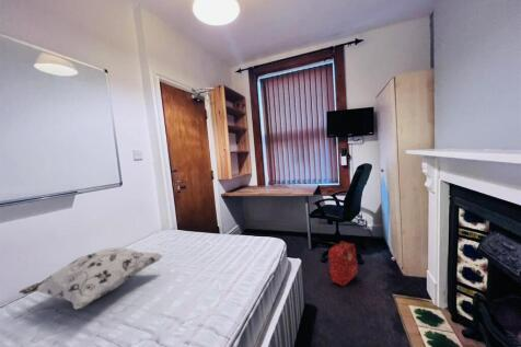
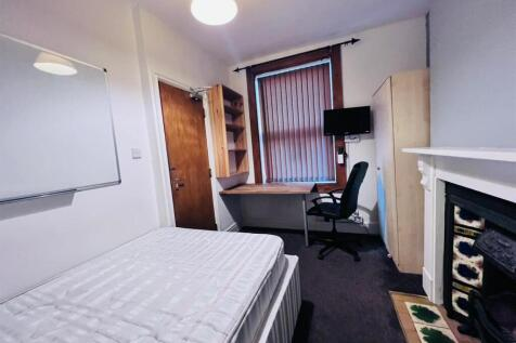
- decorative pillow (100, 271)
- backpack (339, 259)
